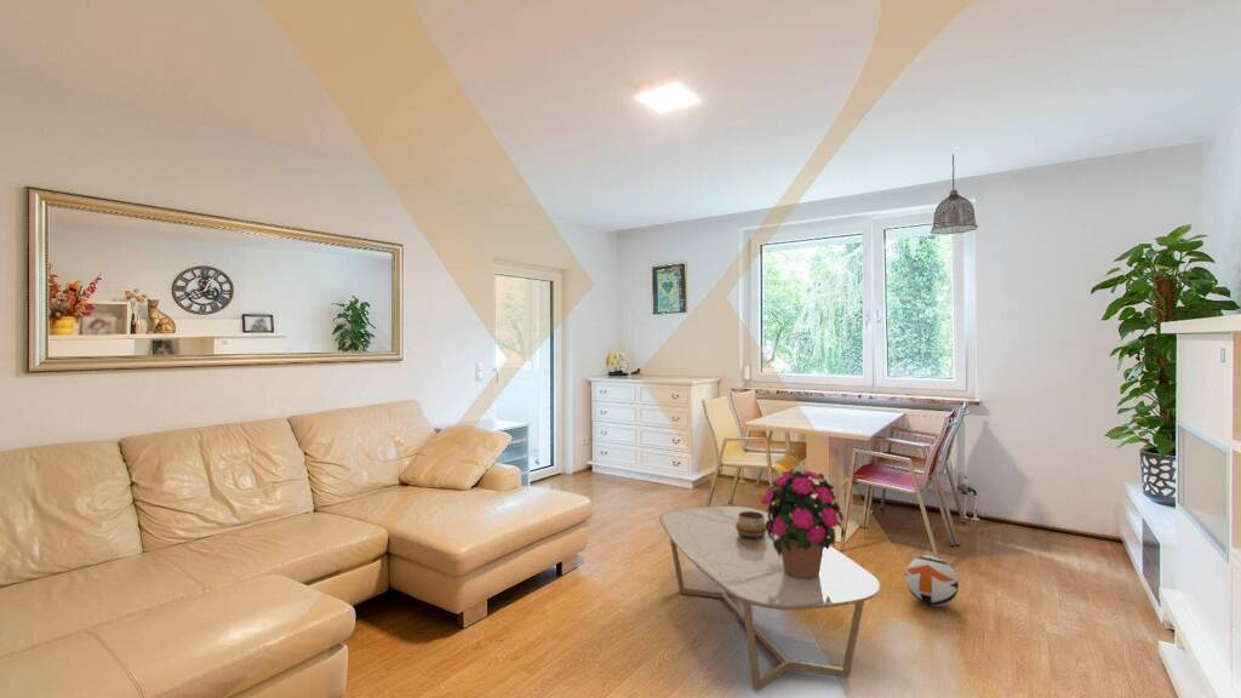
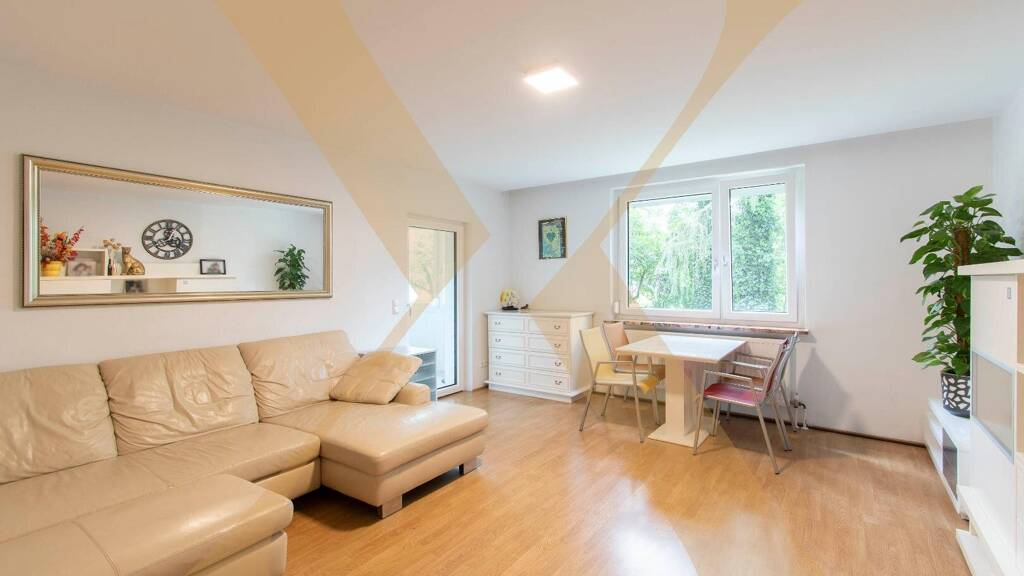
- pendant lamp (953, 191)
- coffee table (751, 585)
- potted flower (803, 520)
- ball (931, 580)
- decorative bowl (750, 525)
